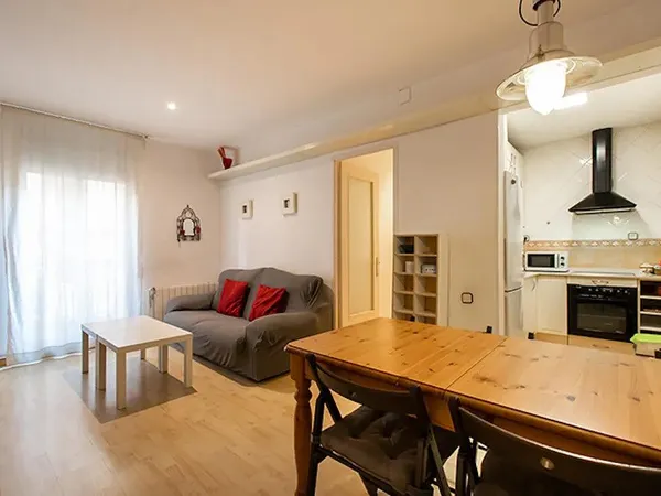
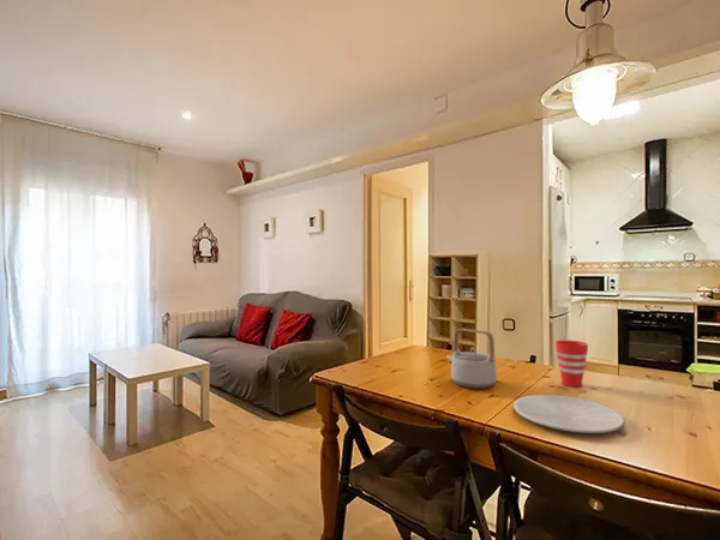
+ teapot (469, 355)
+ plate (565, 413)
+ cup (571, 362)
